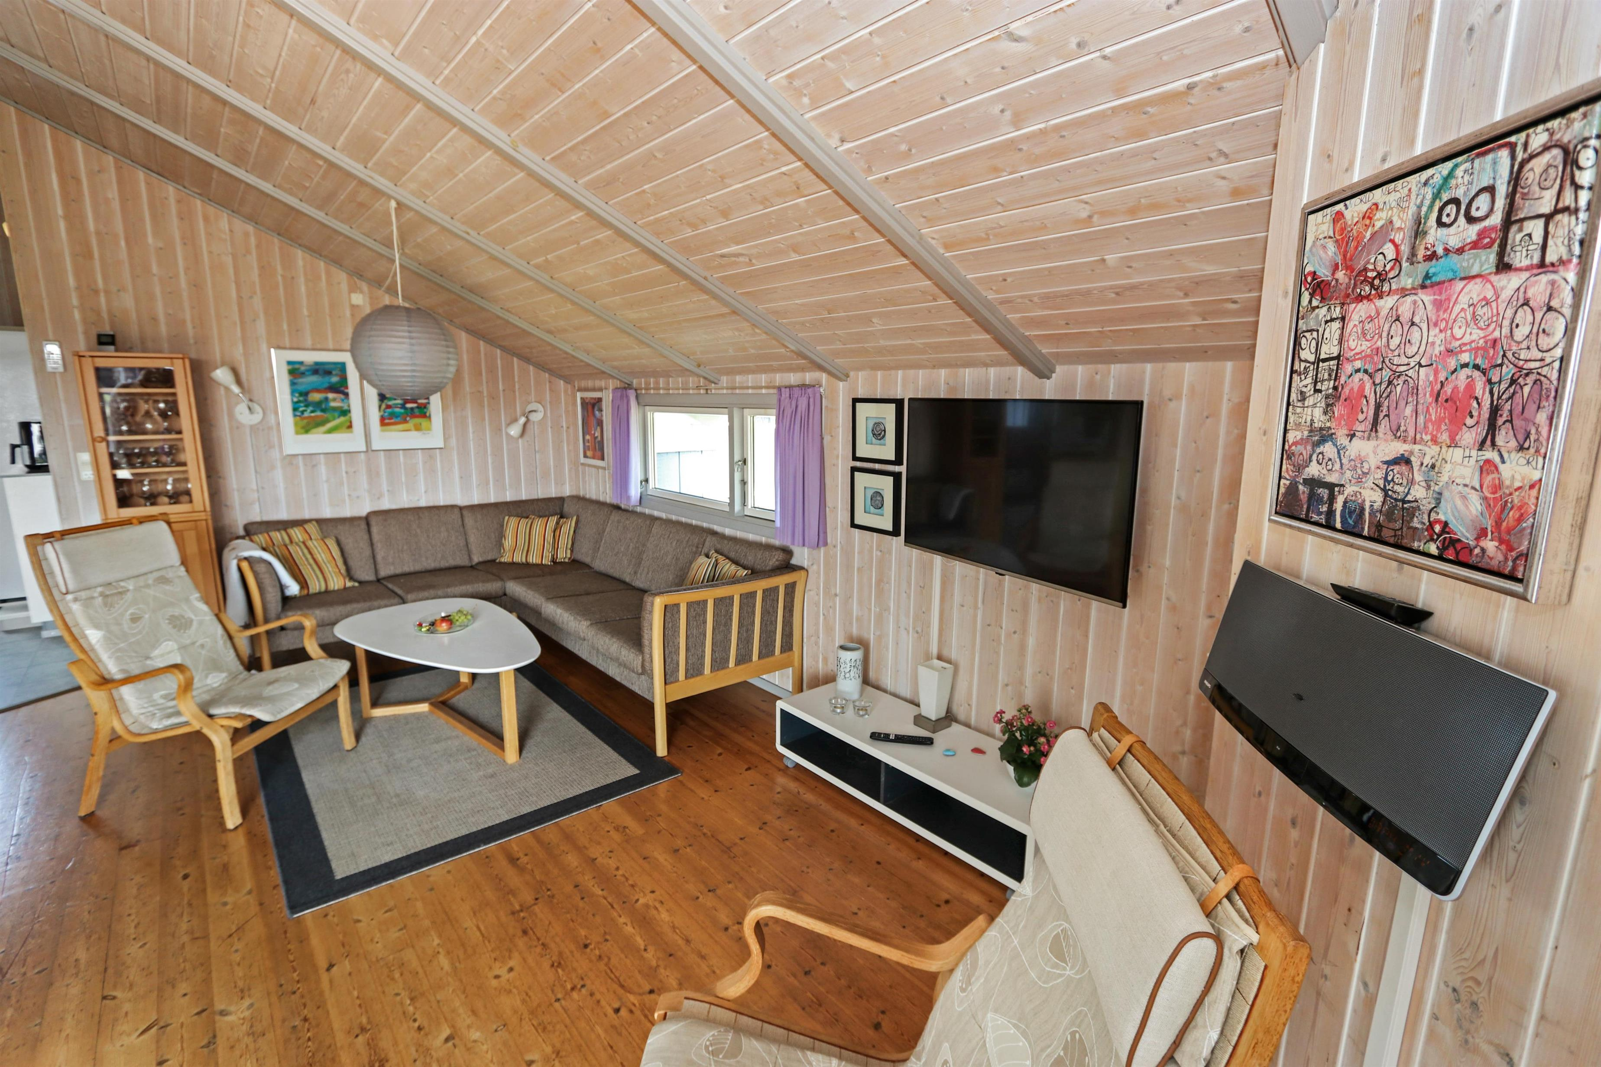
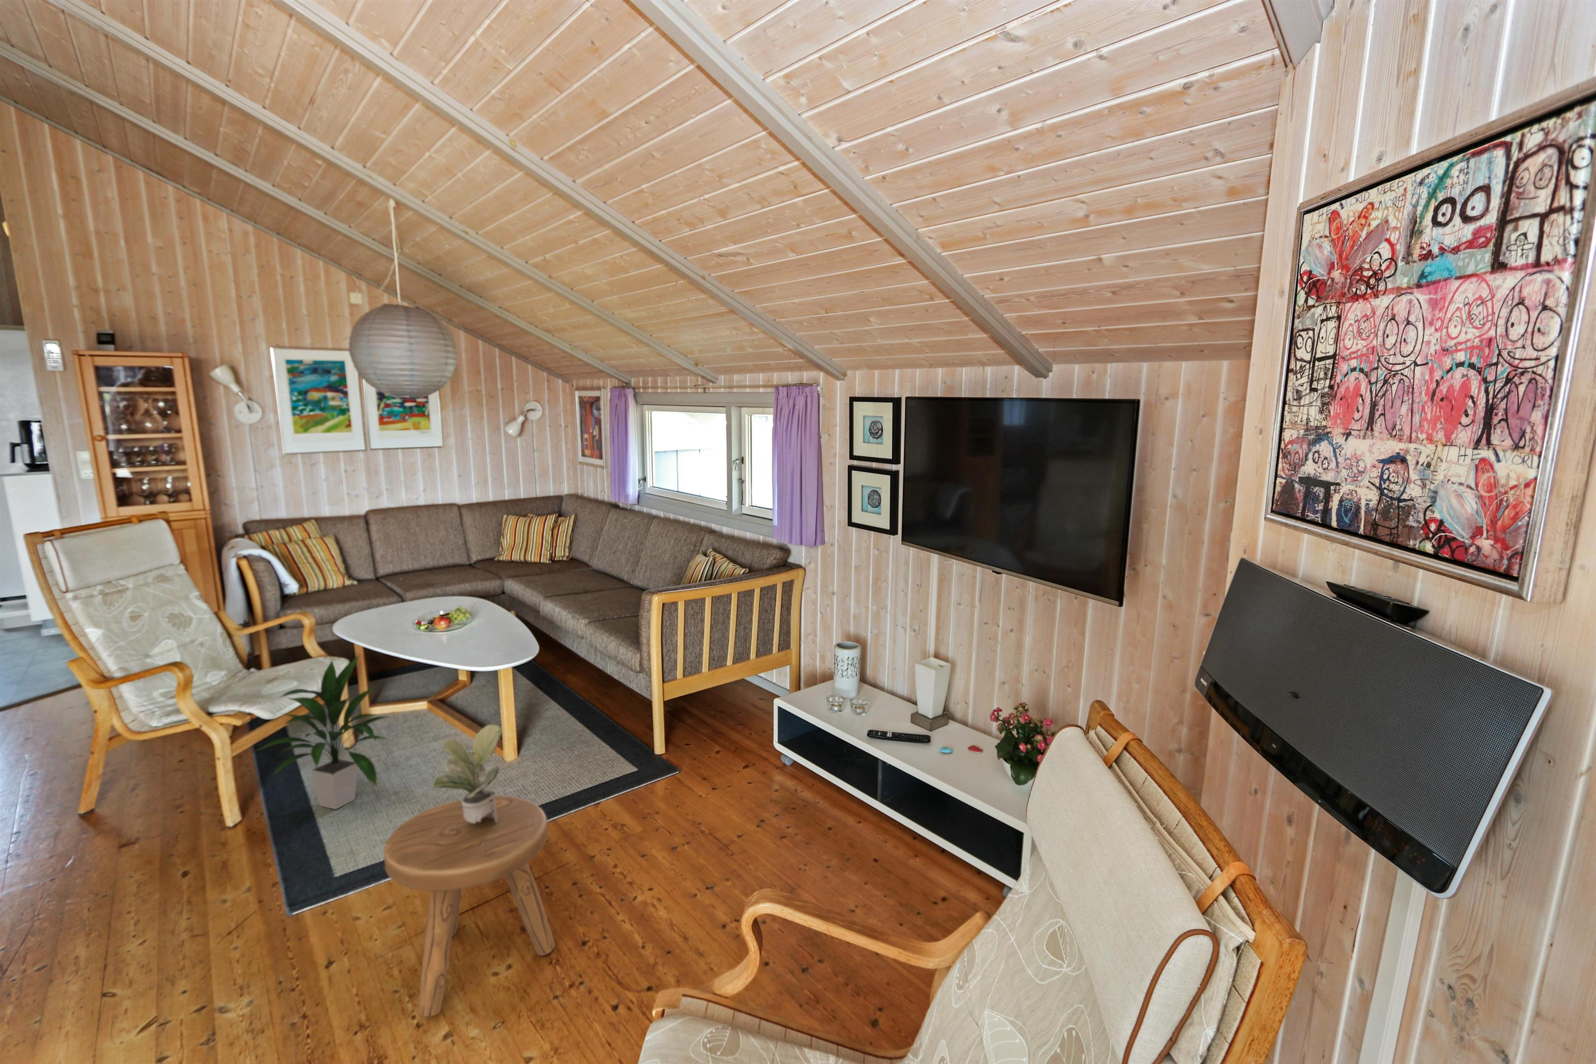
+ potted plant (467, 779)
+ stool (469, 887)
+ indoor plant (332, 735)
